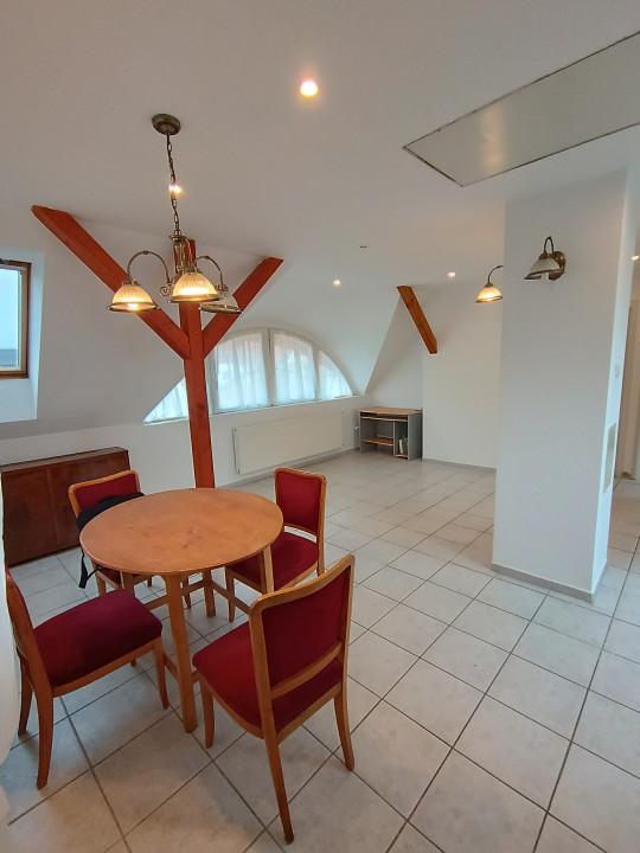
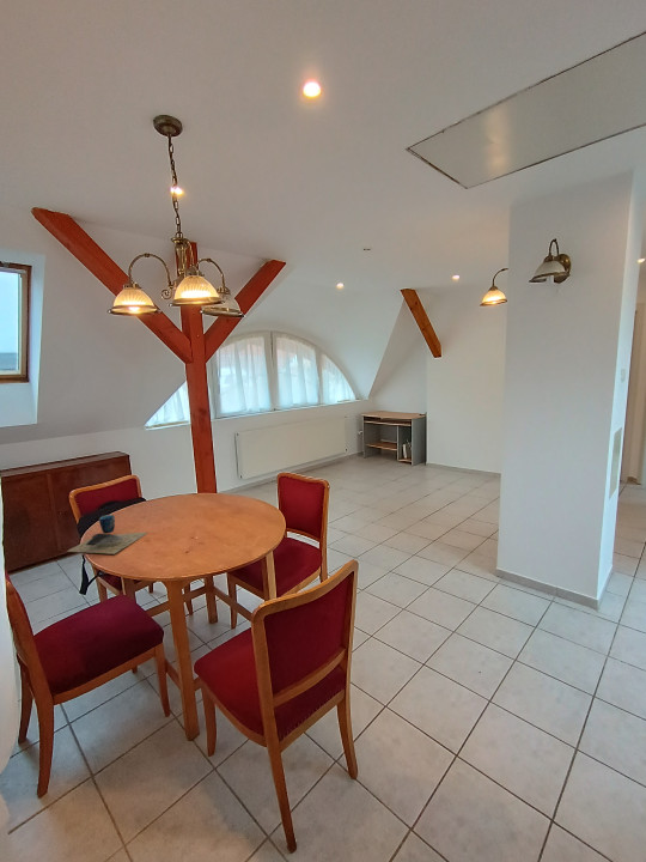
+ cup (108, 532)
